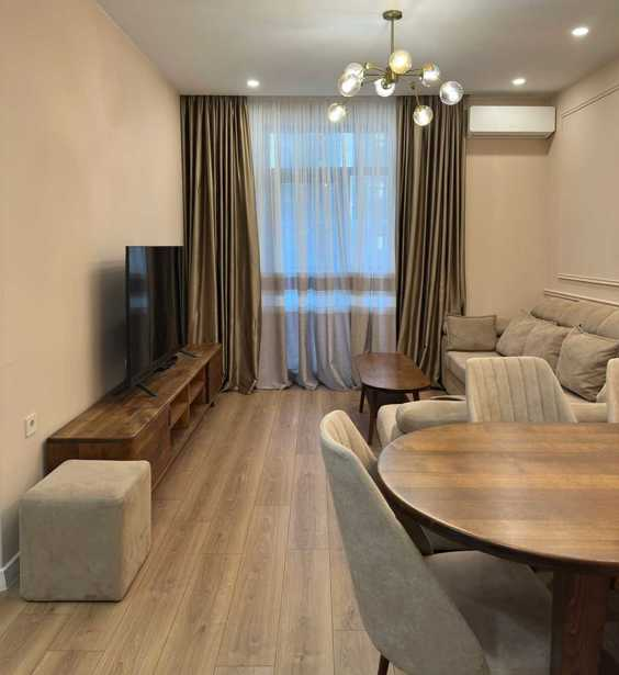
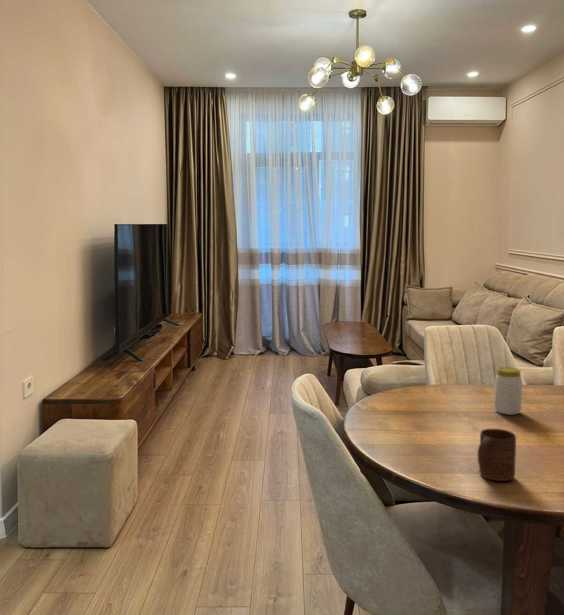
+ cup (496, 456)
+ jar (508, 390)
